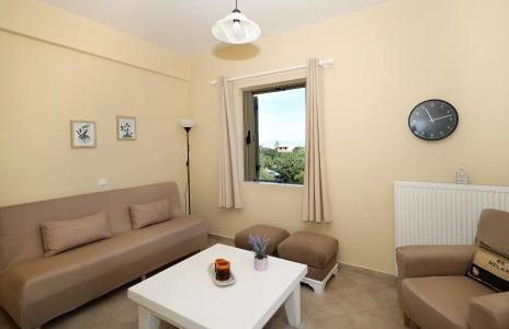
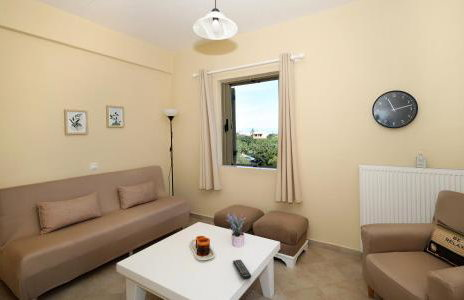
+ remote control (241, 268)
